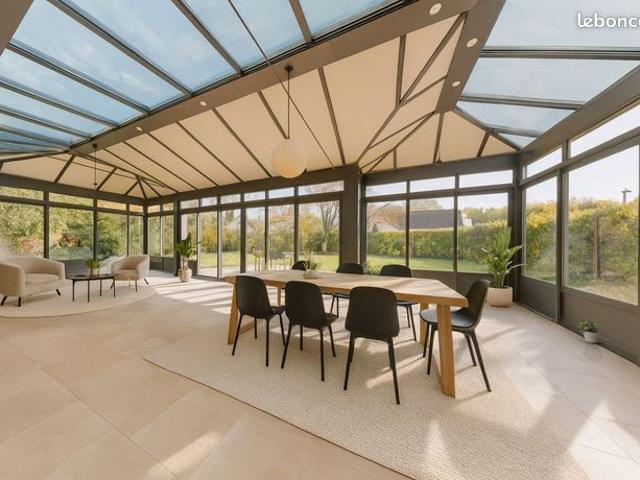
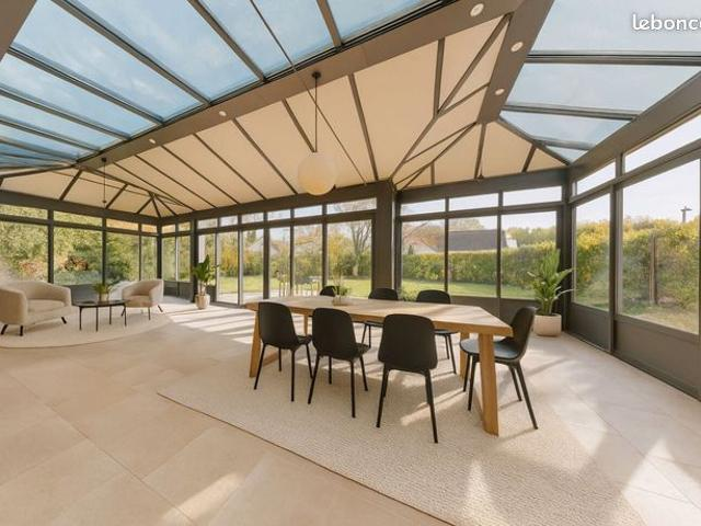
- potted plant (587, 330)
